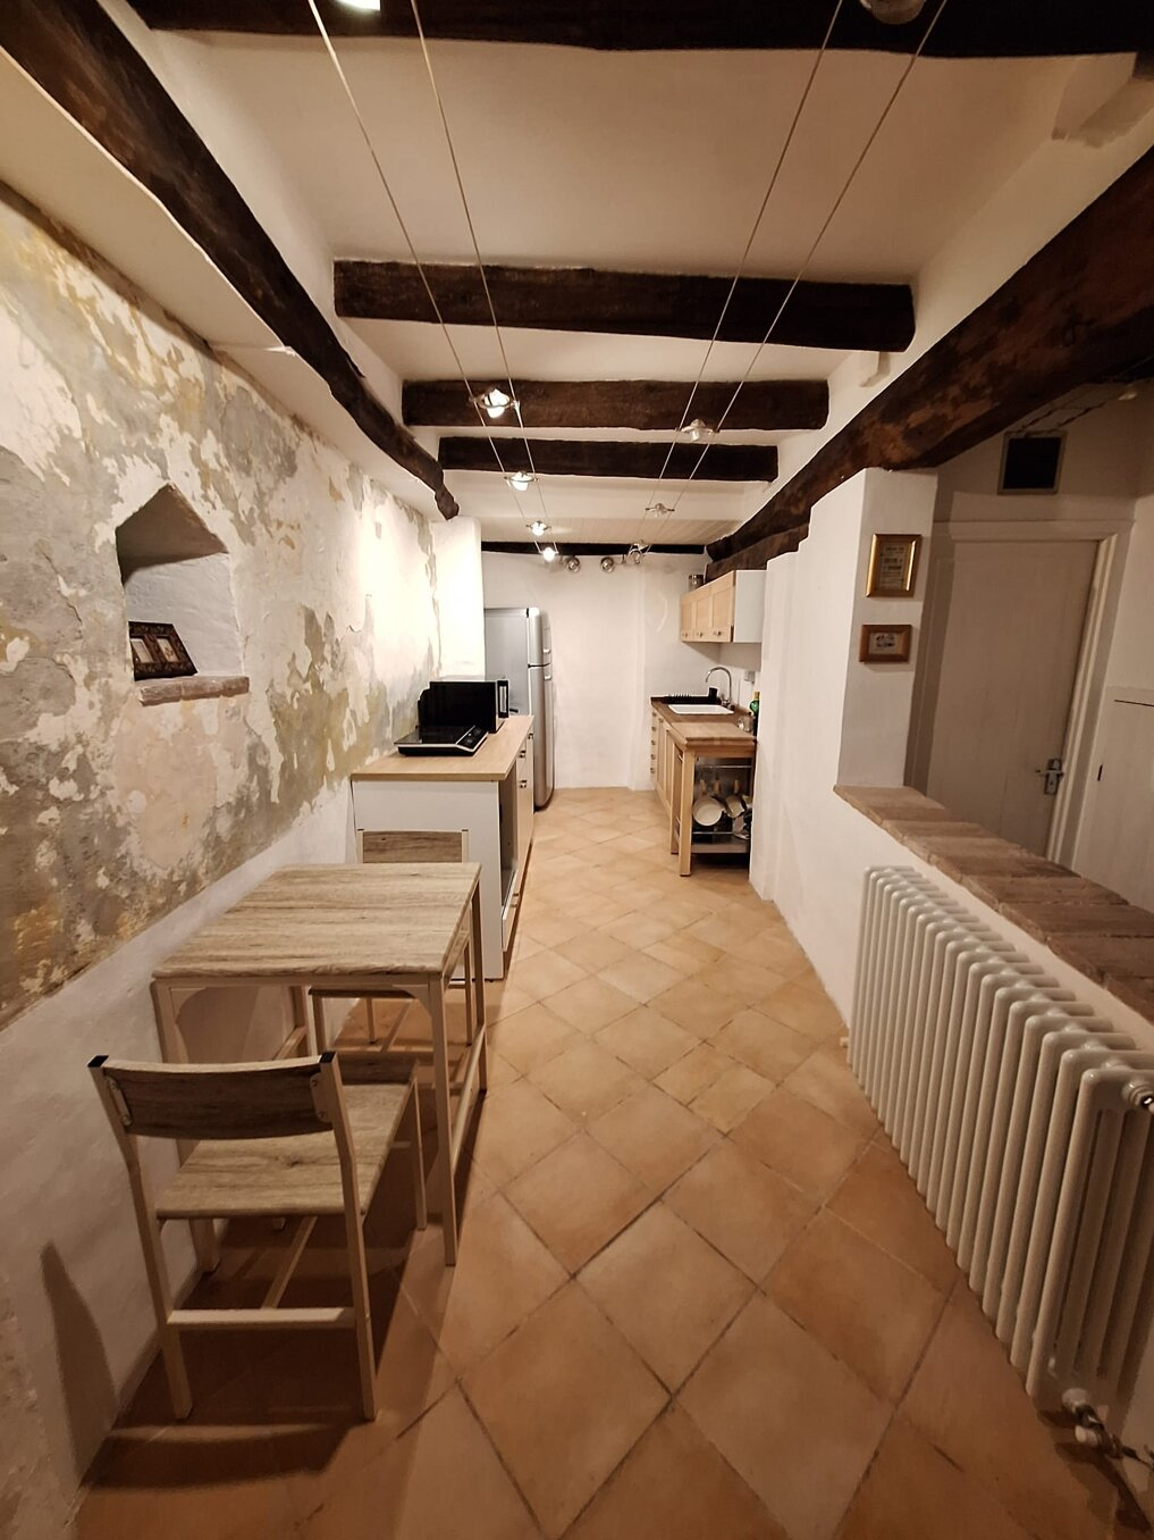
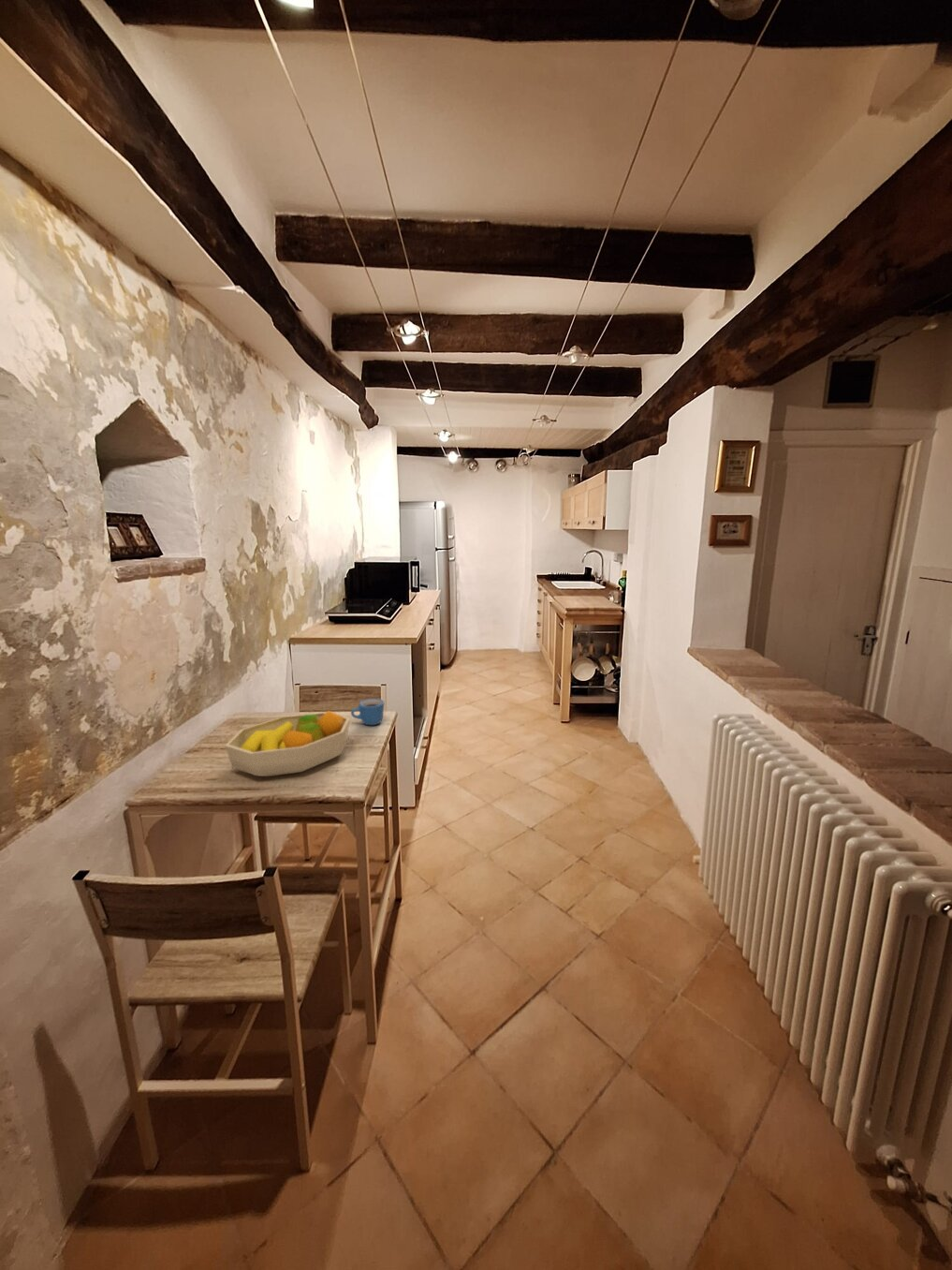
+ fruit bowl (292, 738)
+ mug (367, 713)
